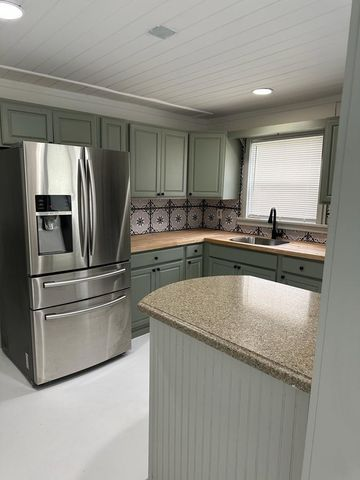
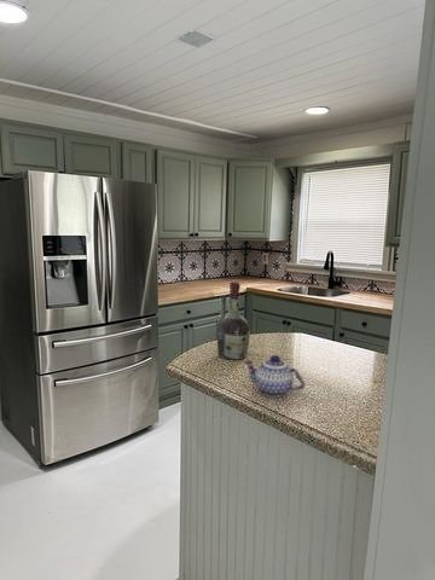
+ teapot (273, 373)
+ cognac bottle (233, 319)
